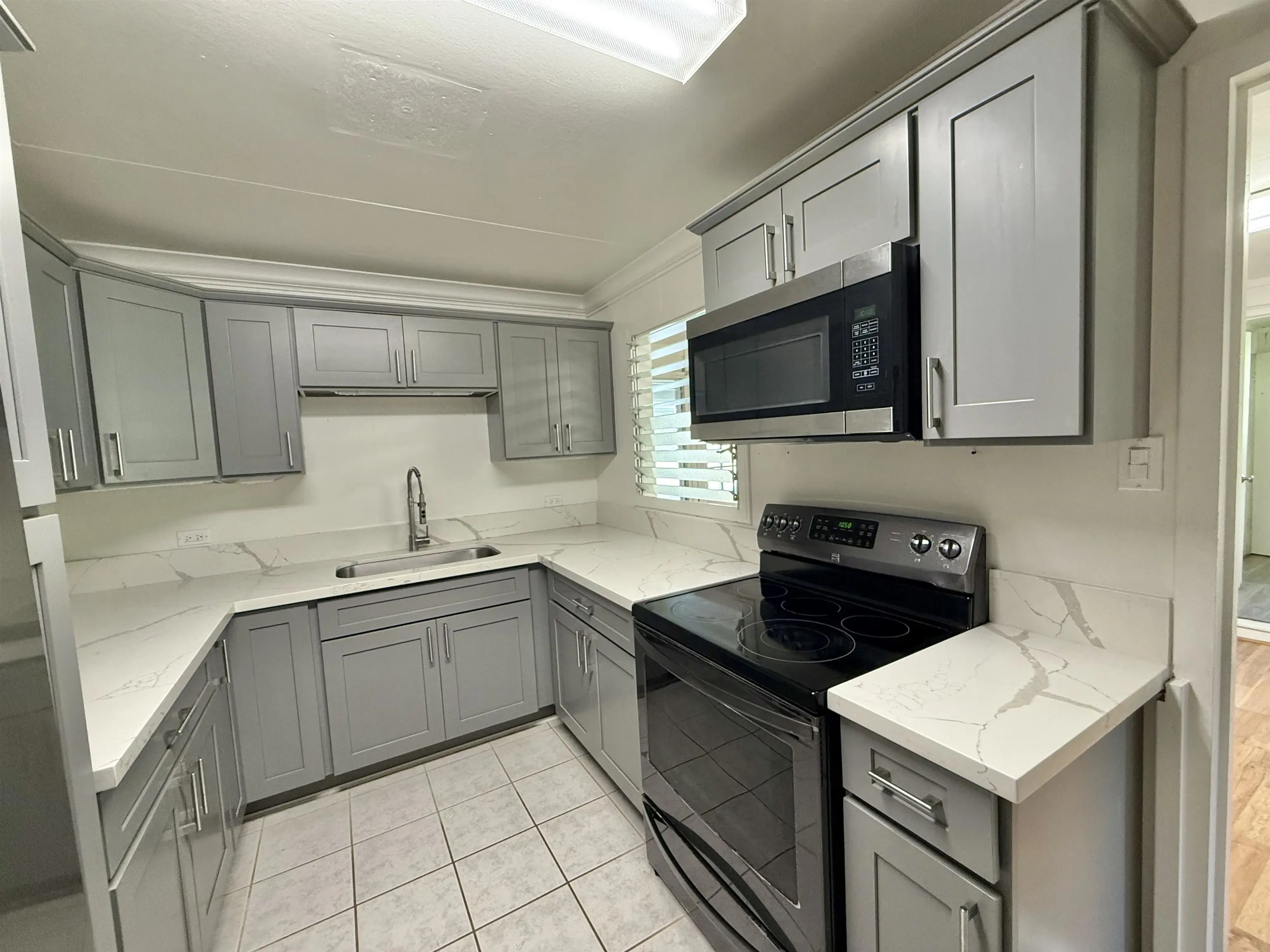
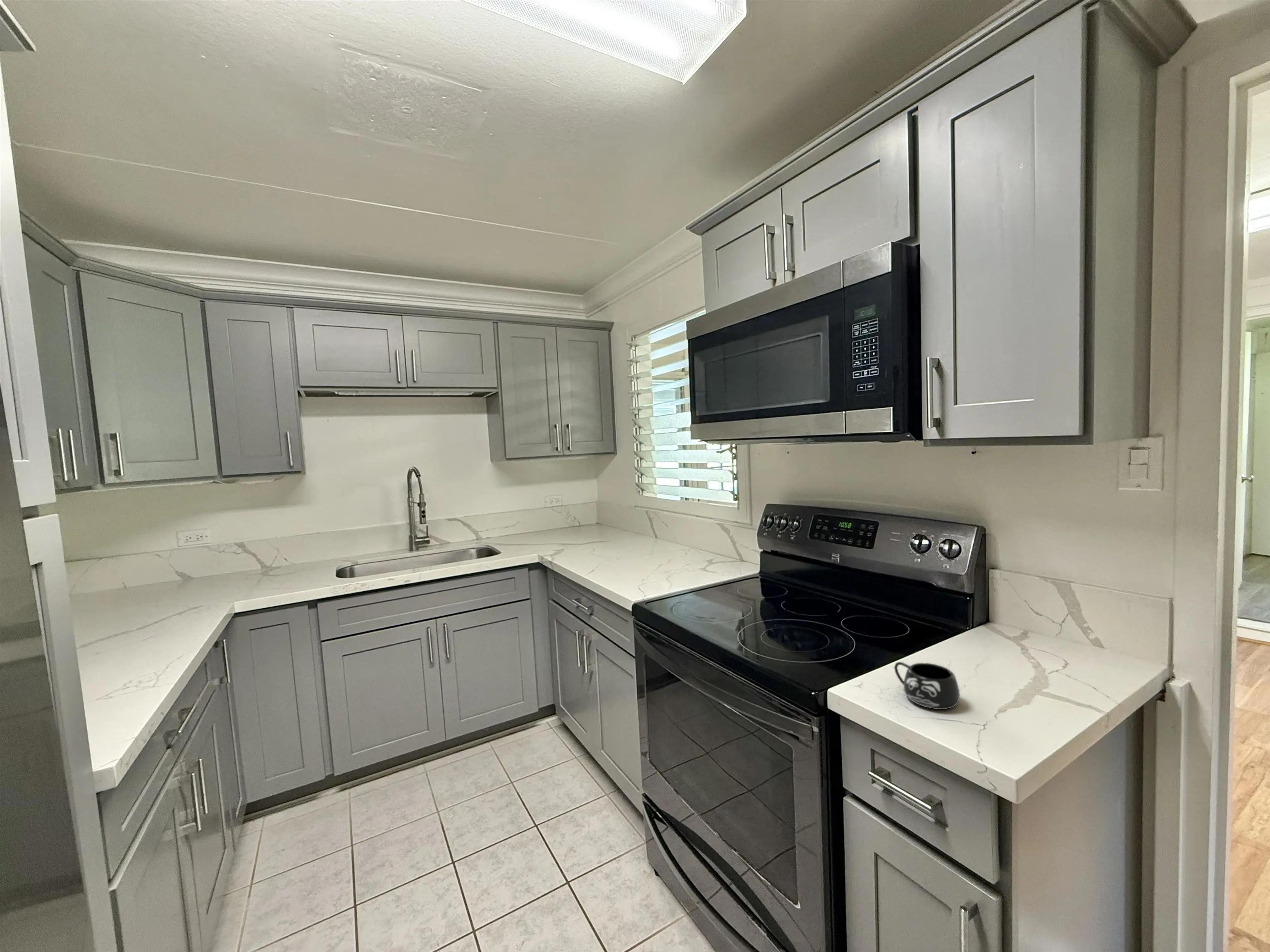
+ mug (924, 683)
